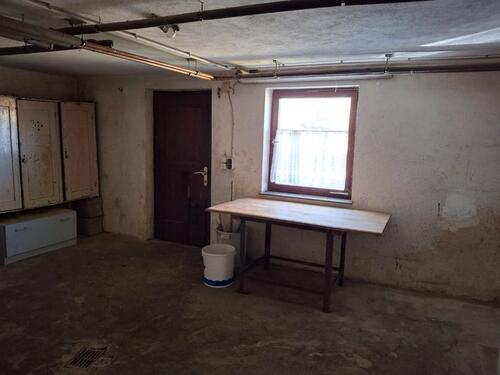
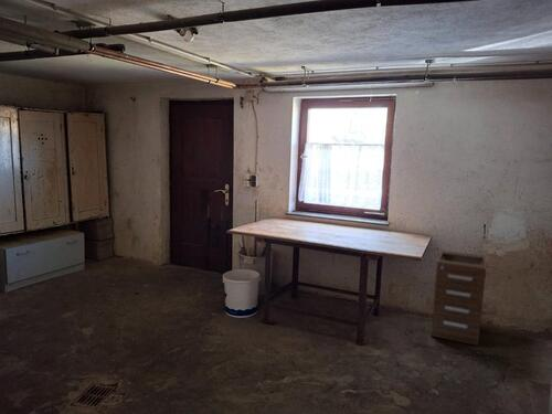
+ filing cabinet (458, 295)
